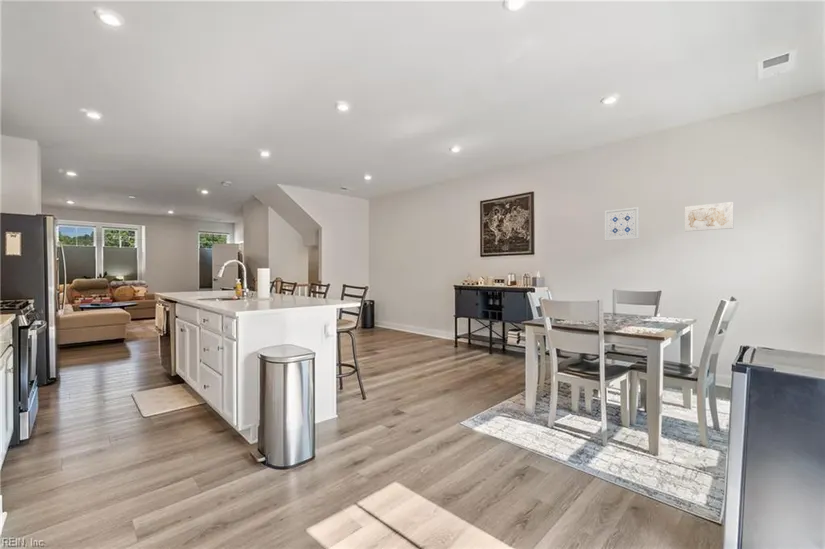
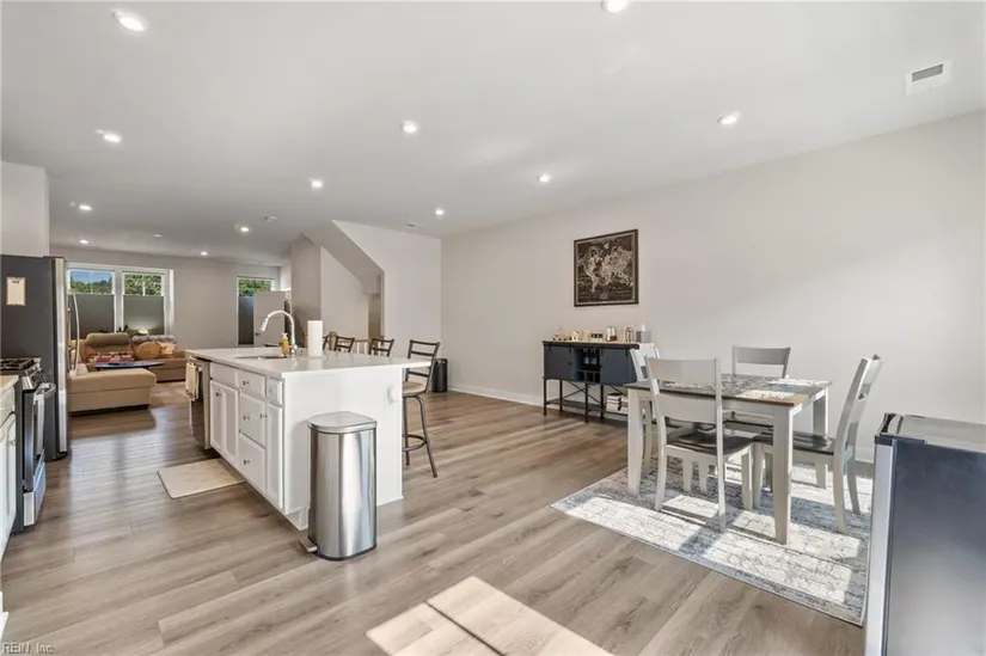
- wall art (708, 217)
- wall art (621, 224)
